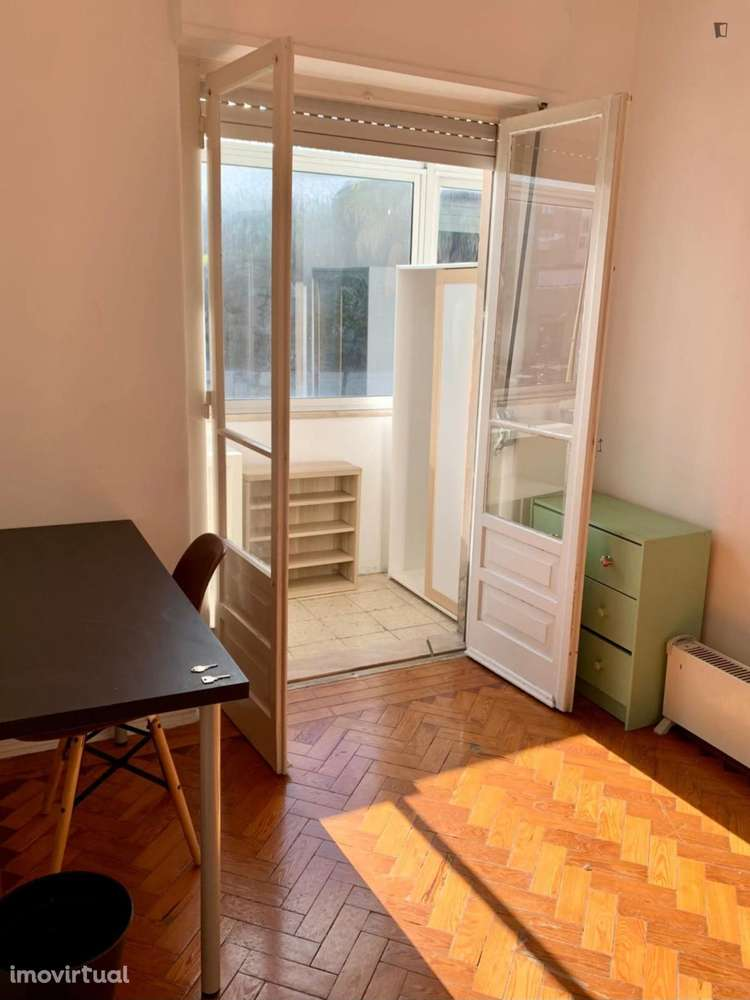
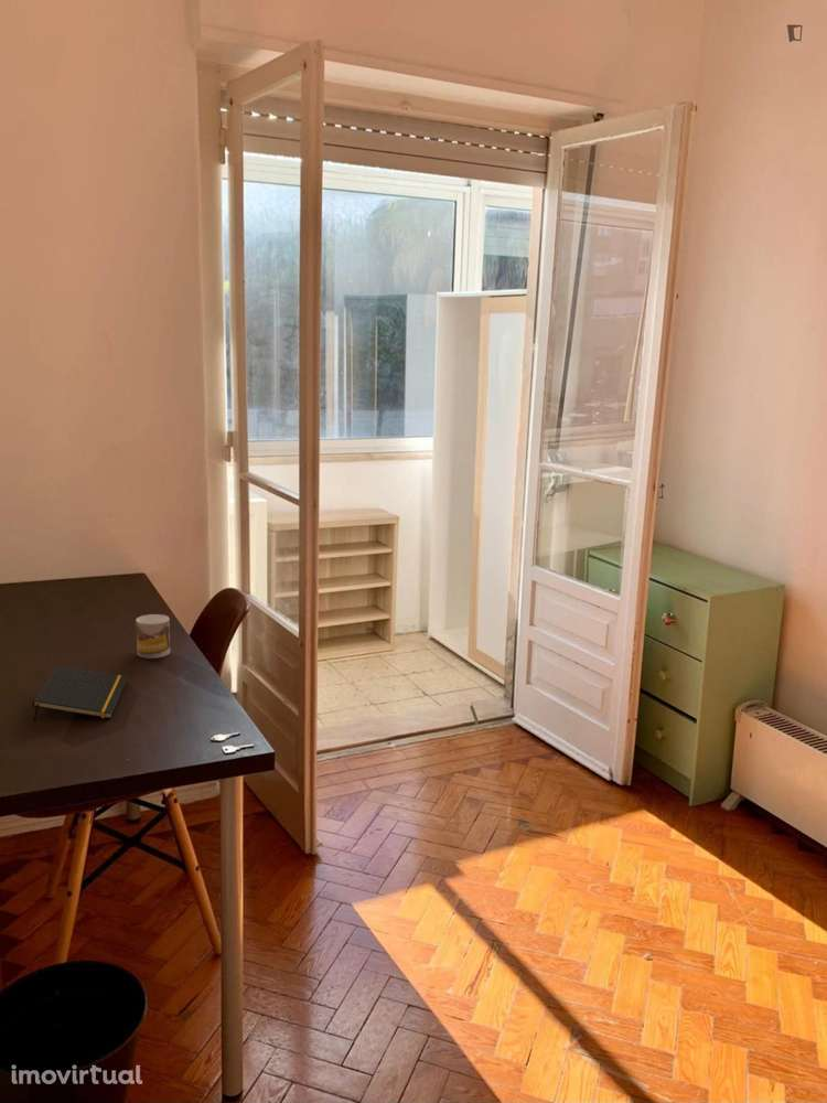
+ notepad (83, 690)
+ mug (151, 633)
